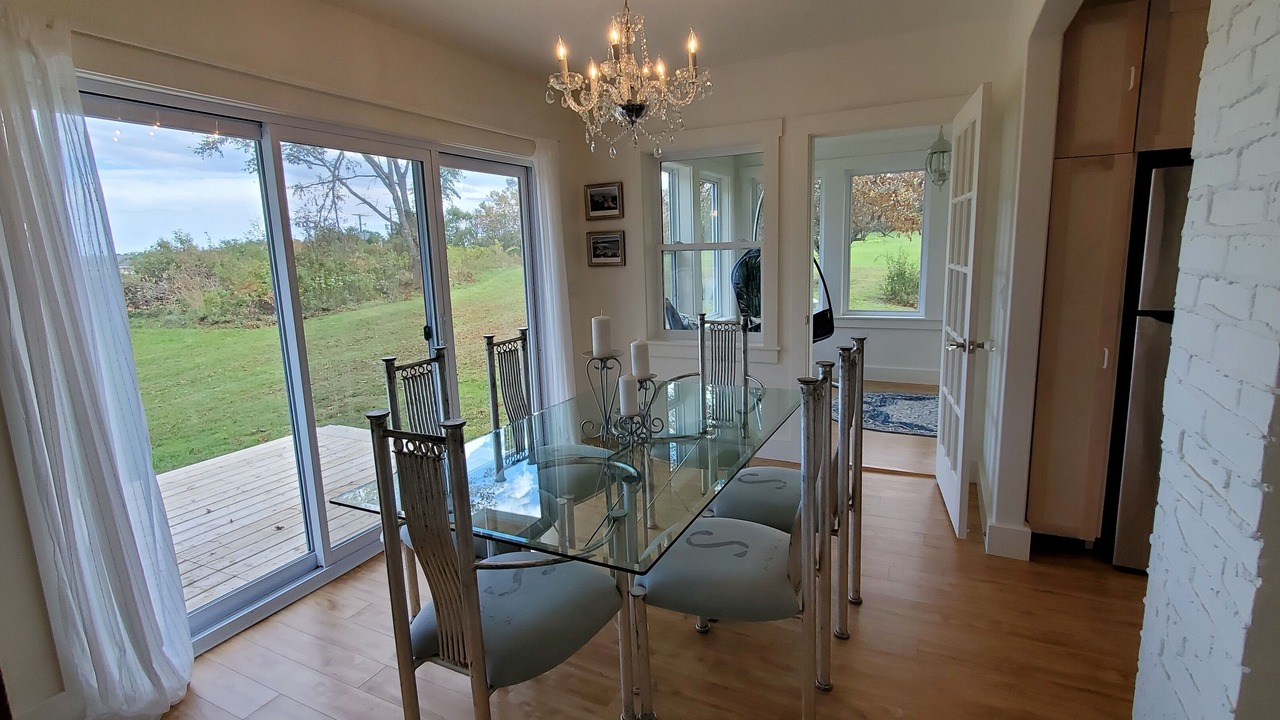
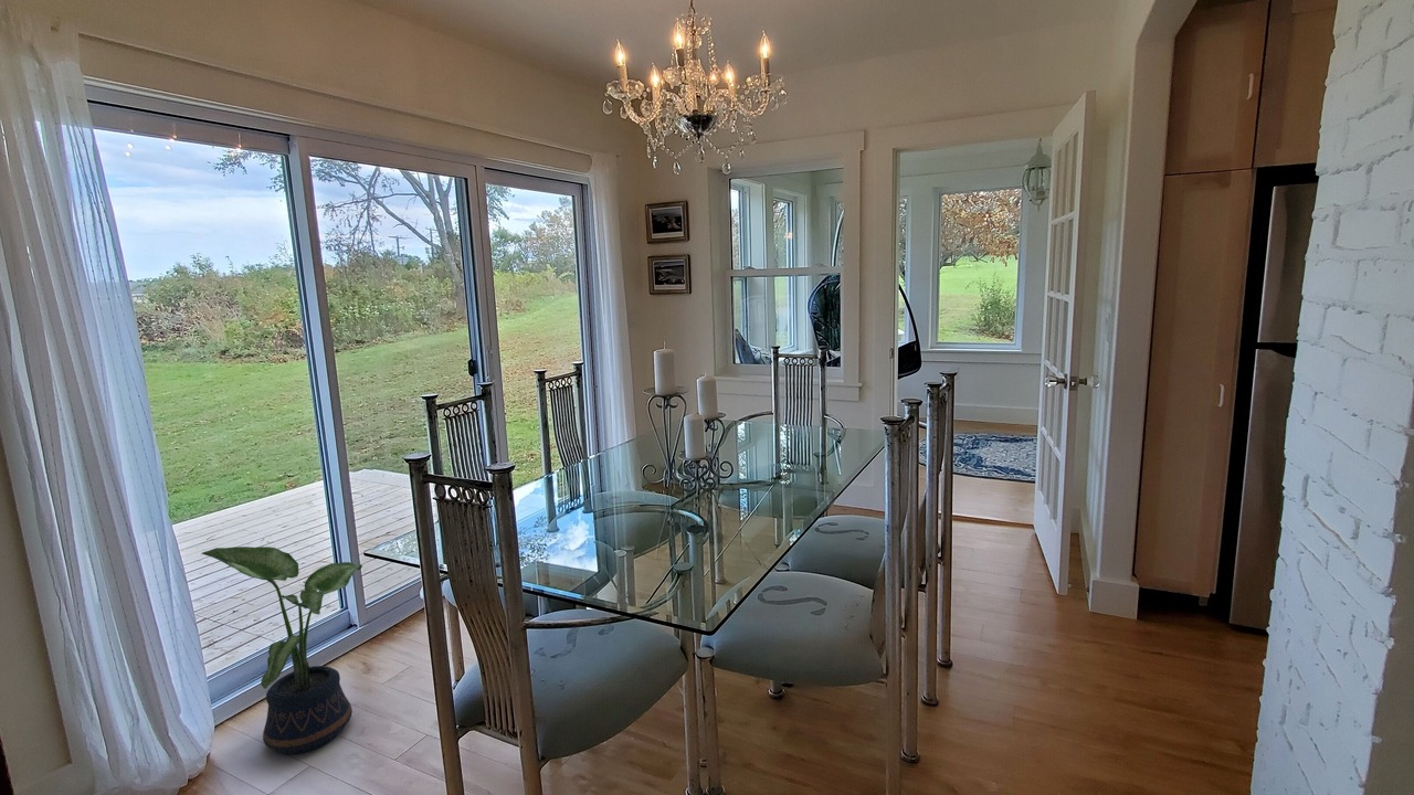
+ potted plant (307, 632)
